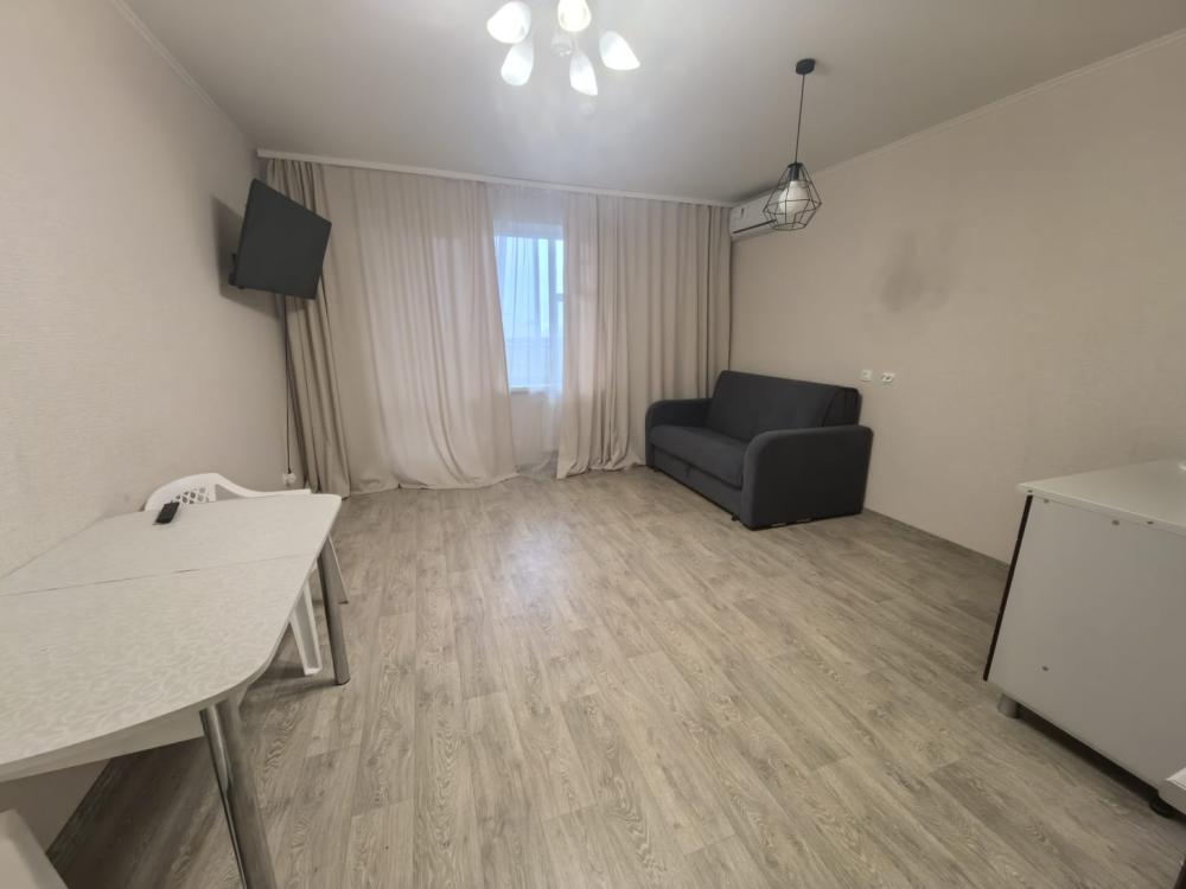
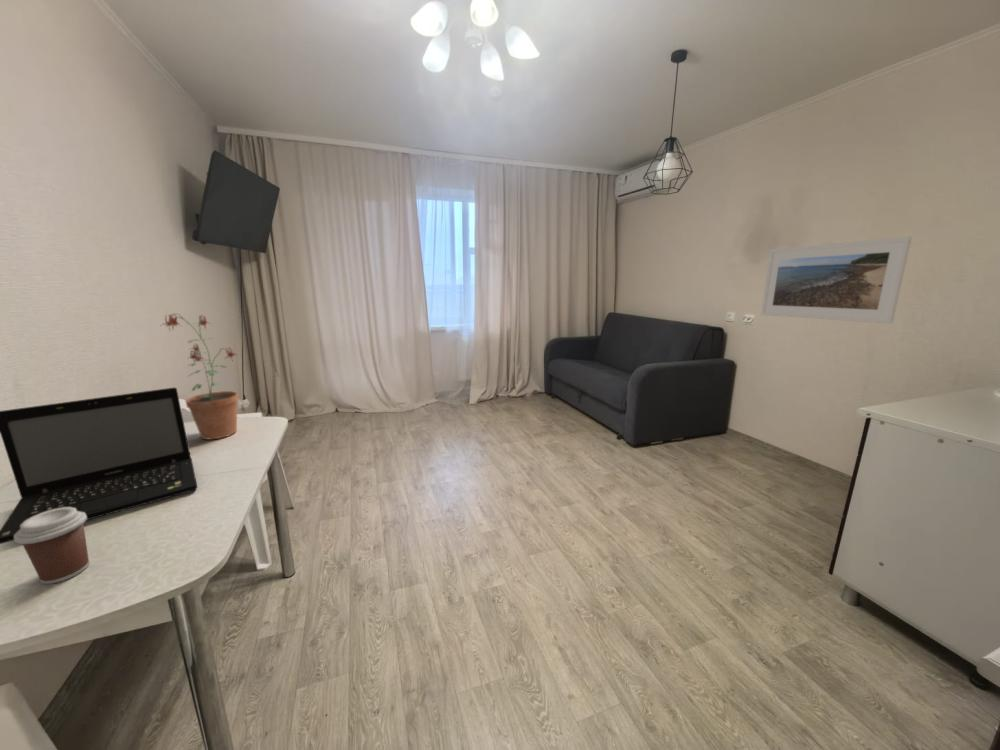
+ coffee cup (57, 544)
+ potted plant (210, 375)
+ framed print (824, 282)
+ laptop (101, 454)
